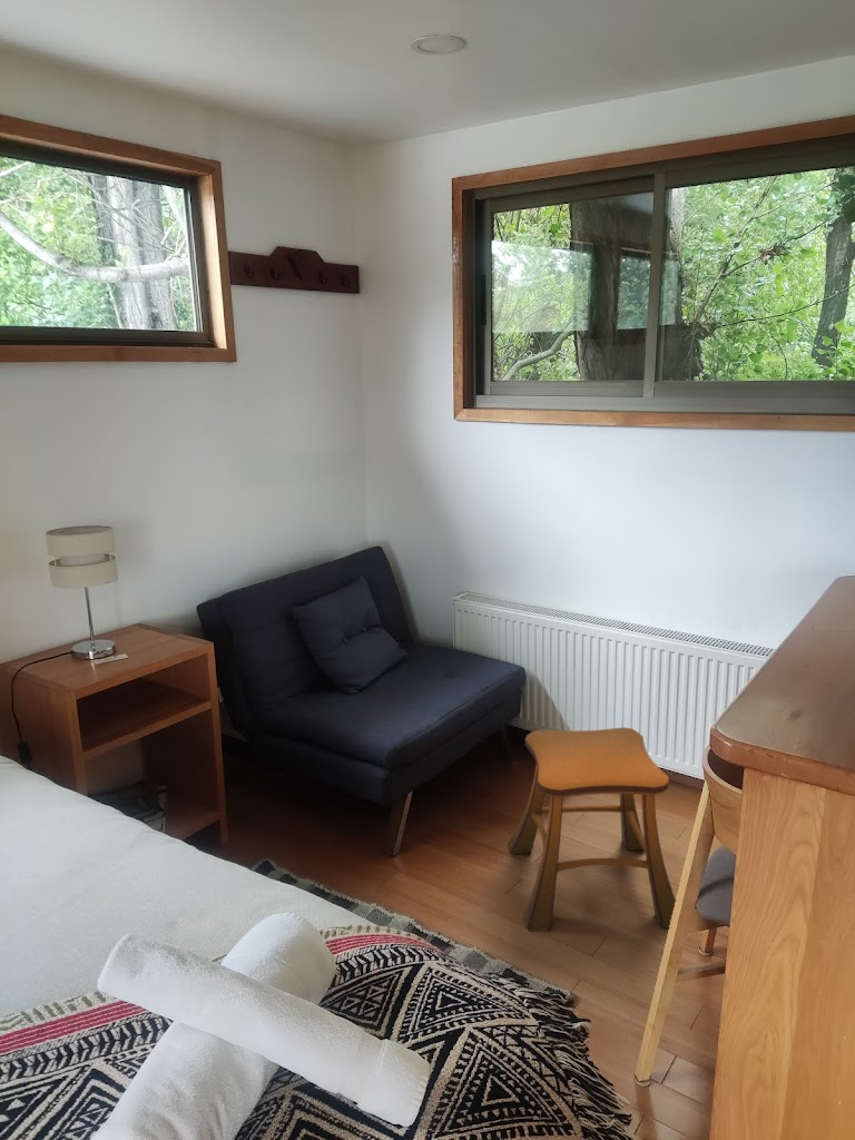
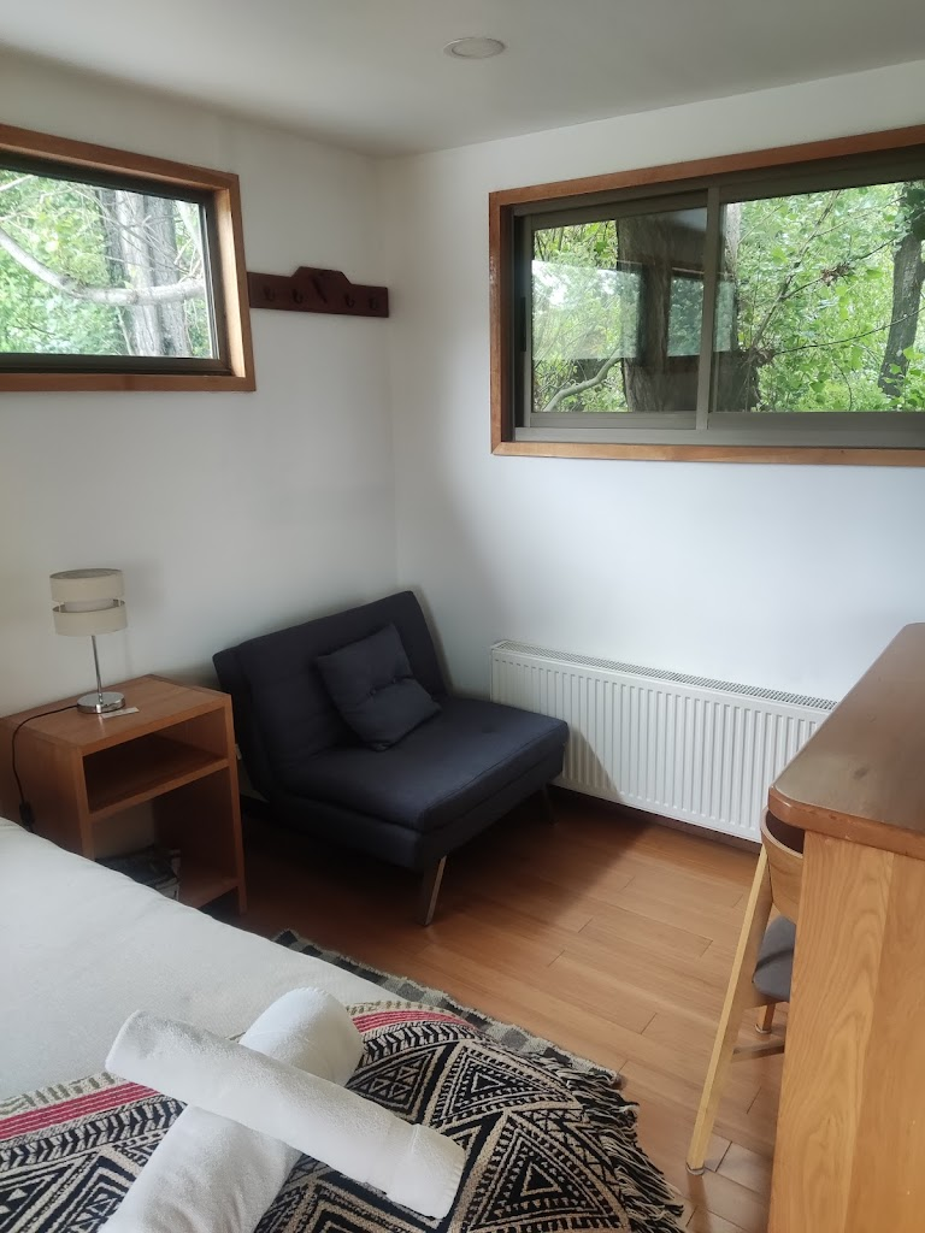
- stool (591, 810)
